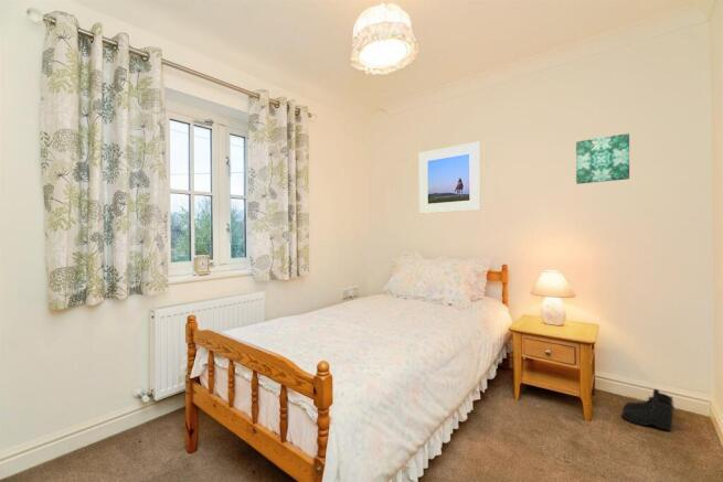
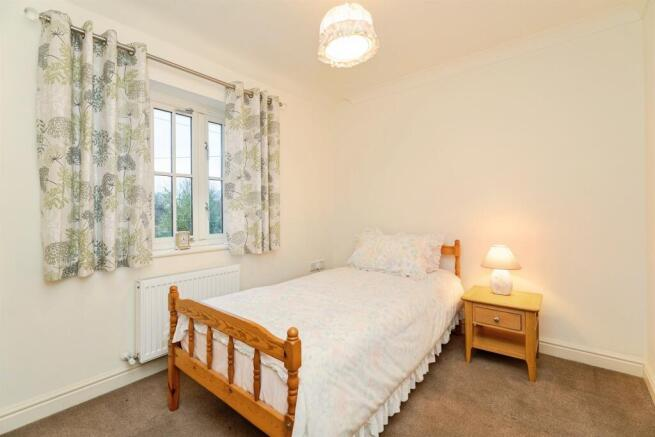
- boots (647, 405)
- wall art (602, 159)
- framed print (447, 180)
